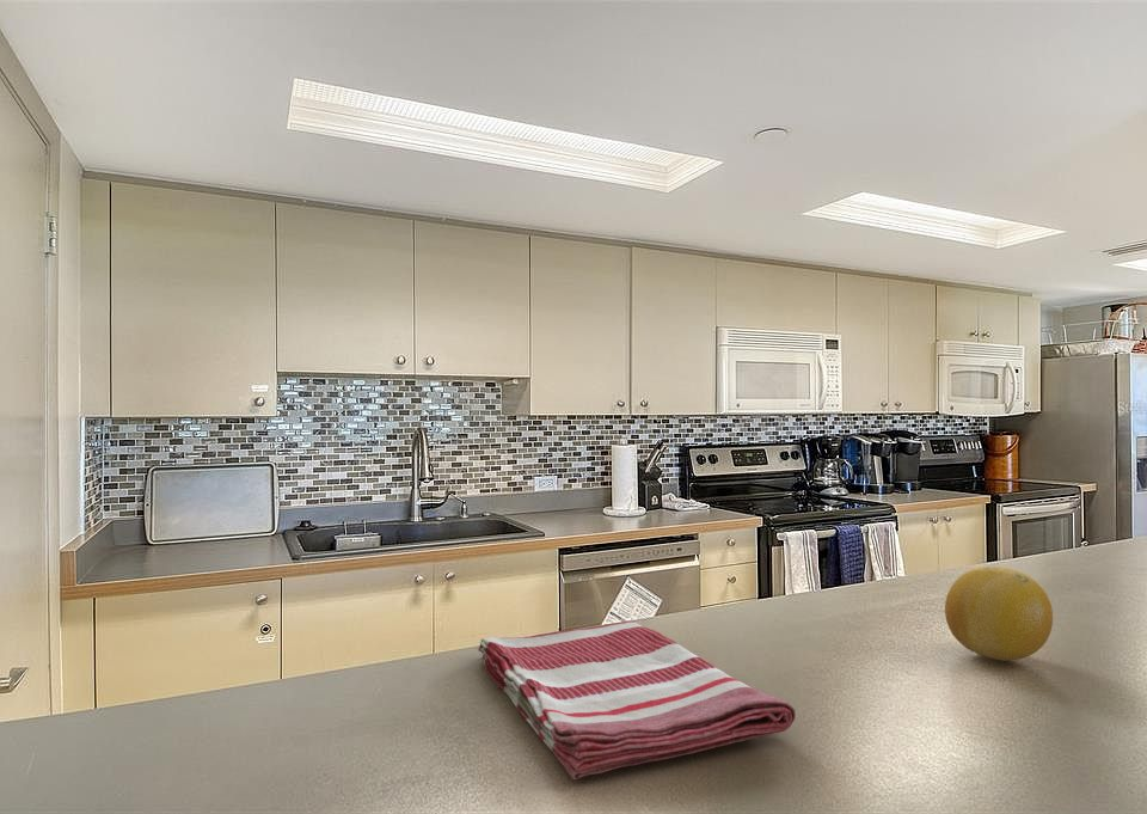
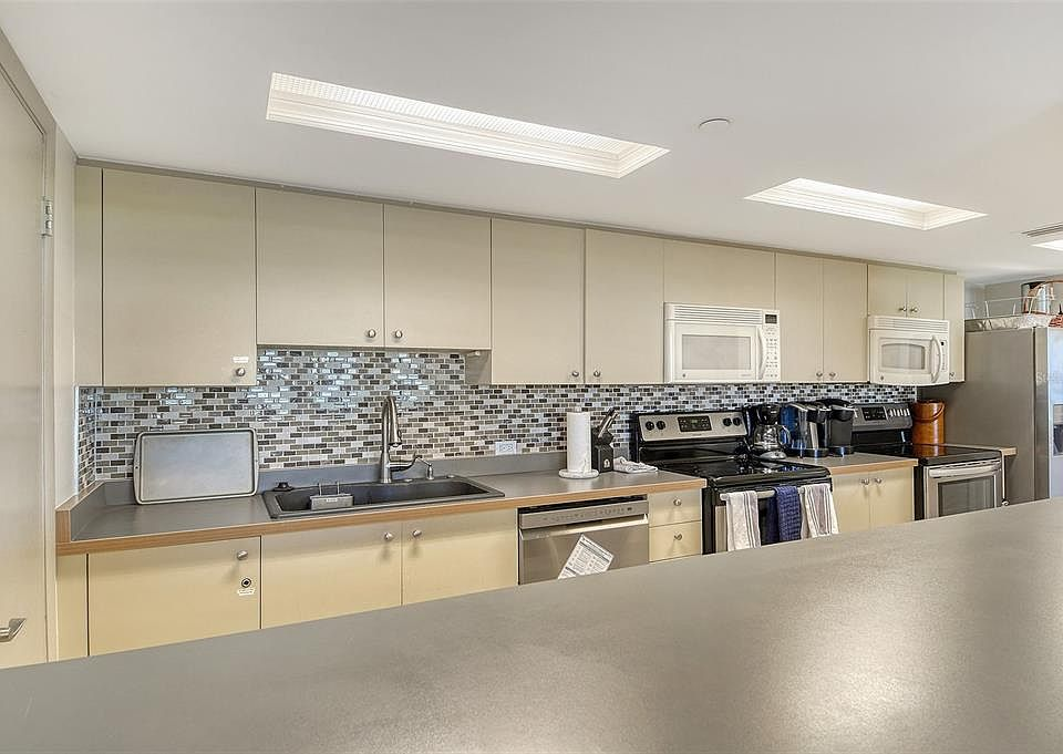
- fruit (998, 612)
- dish towel (614, 675)
